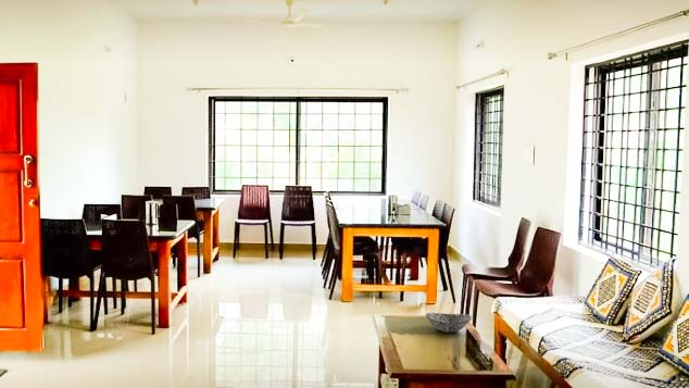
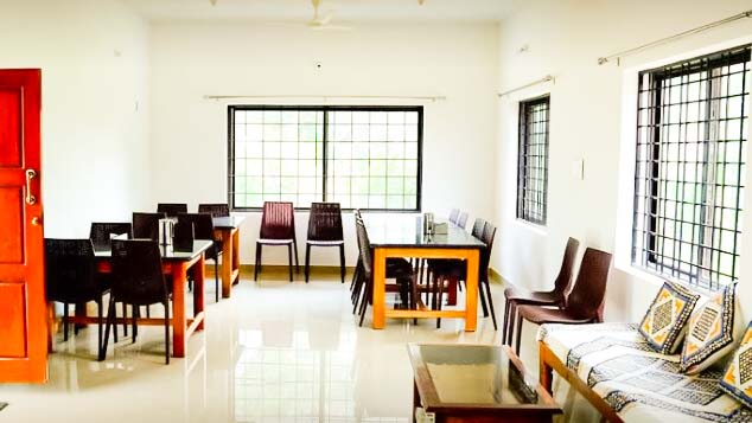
- decorative bowl (448, 323)
